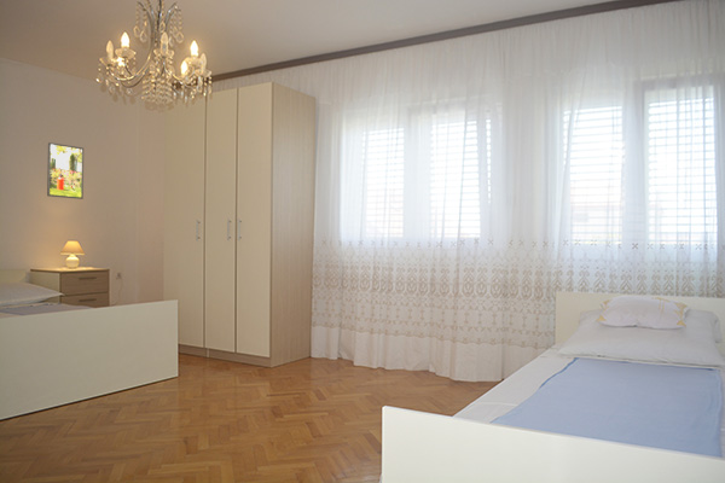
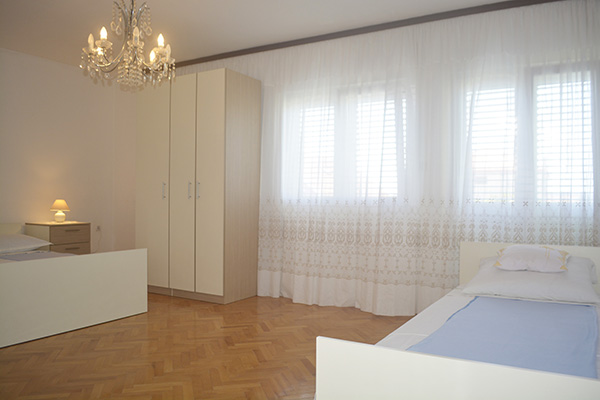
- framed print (65, 171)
